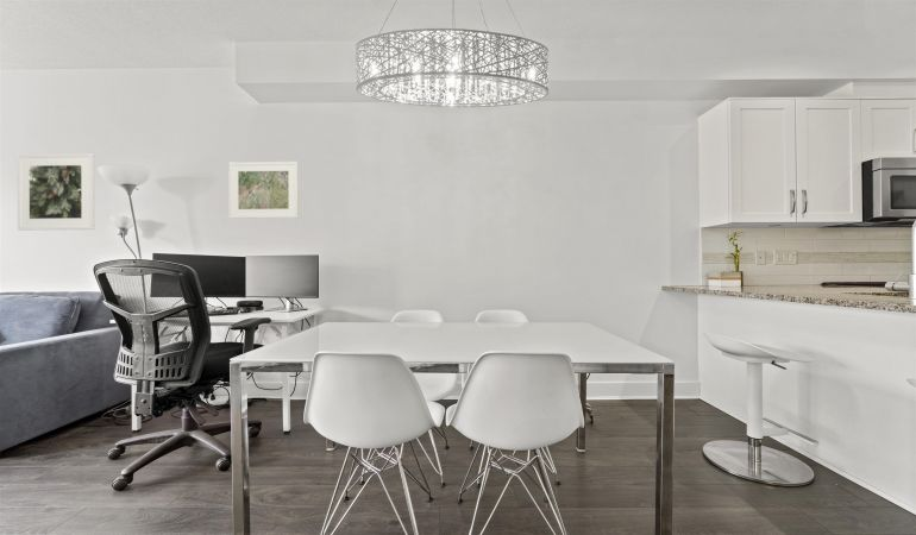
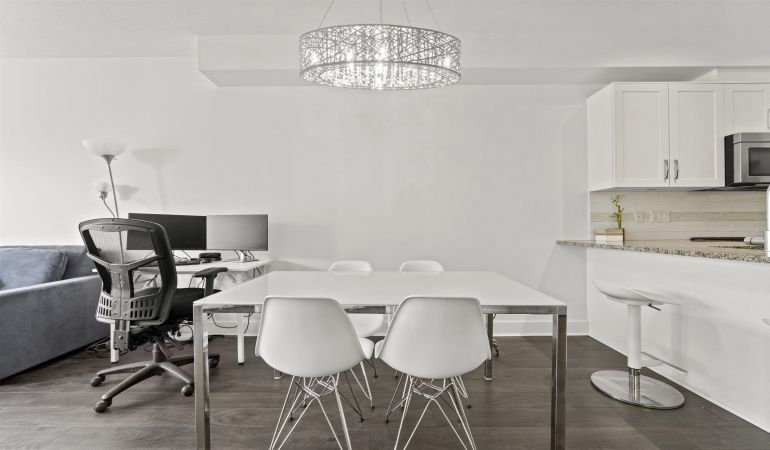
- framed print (263, 189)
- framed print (56, 191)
